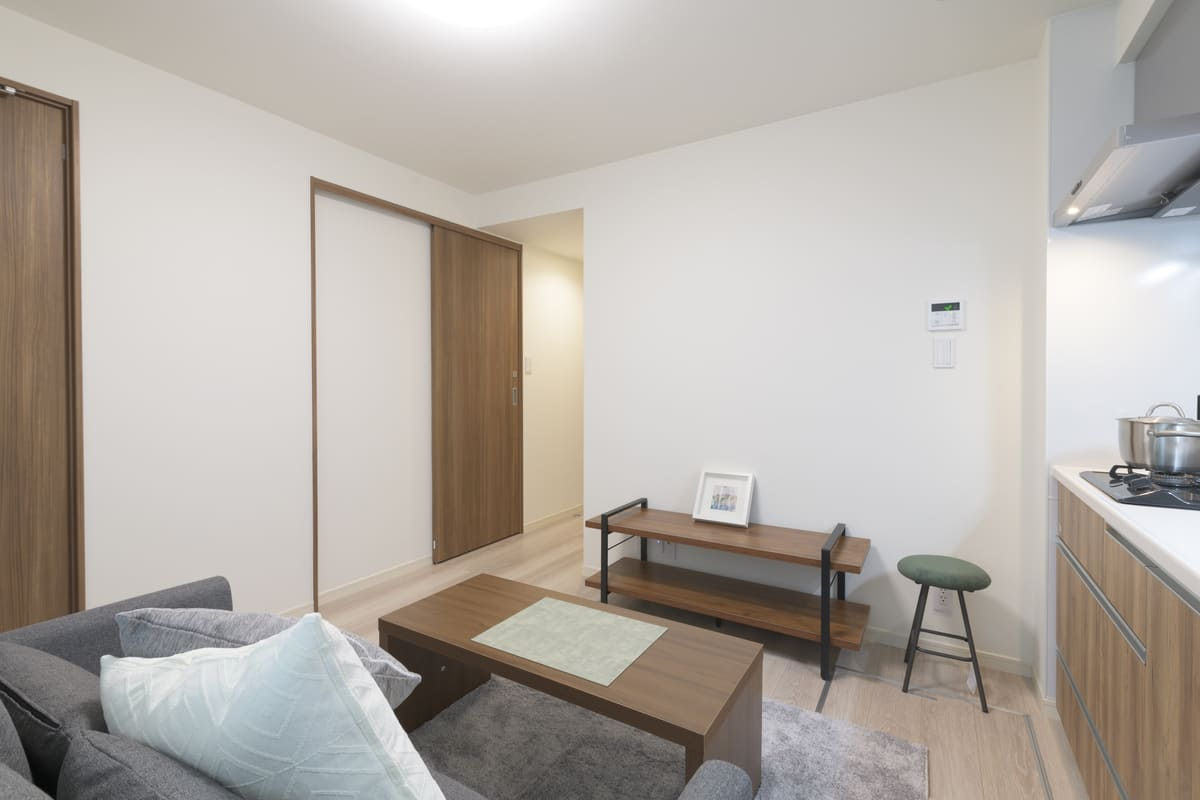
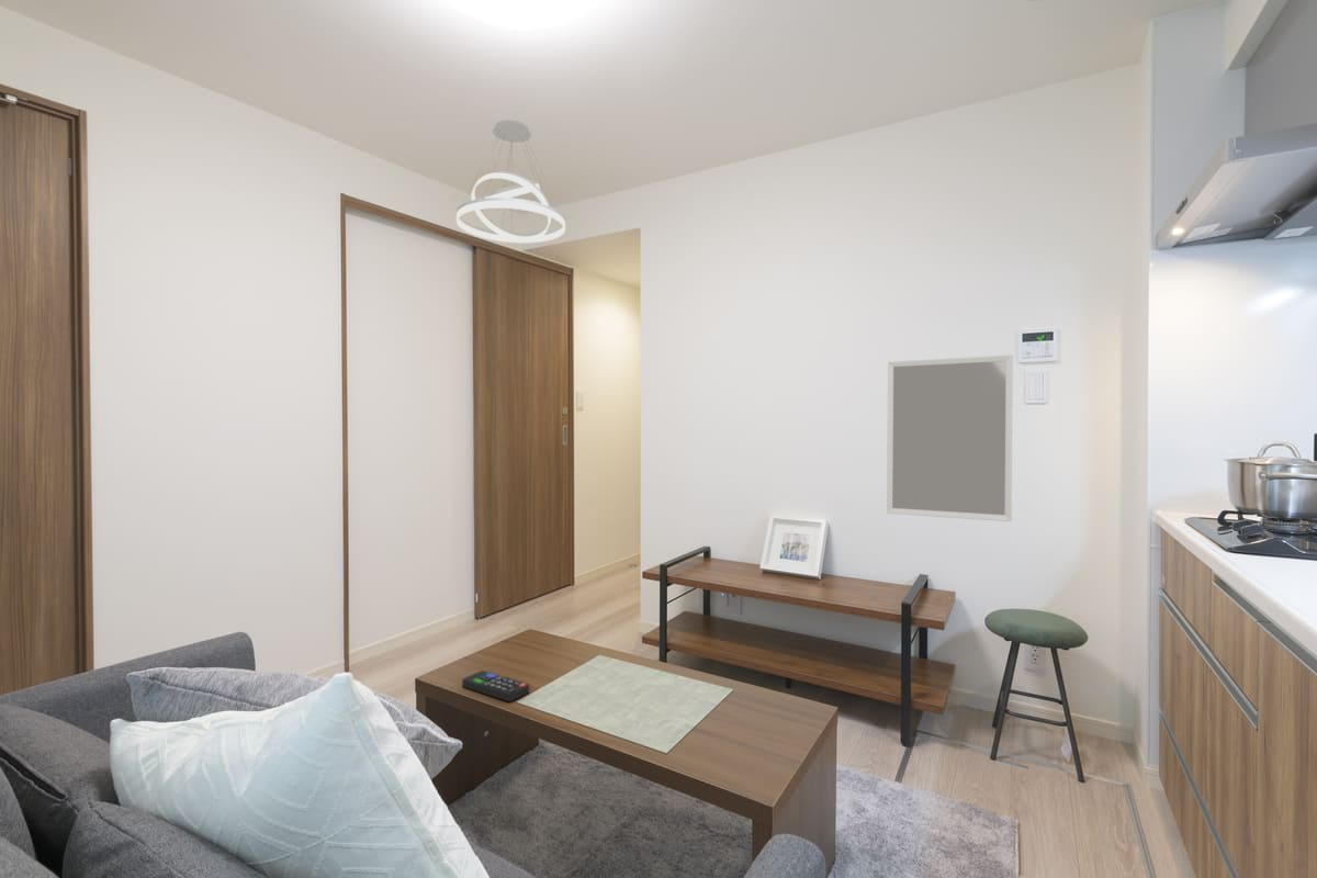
+ pendant light (511, 180)
+ remote control (495, 685)
+ home mirror (946, 438)
